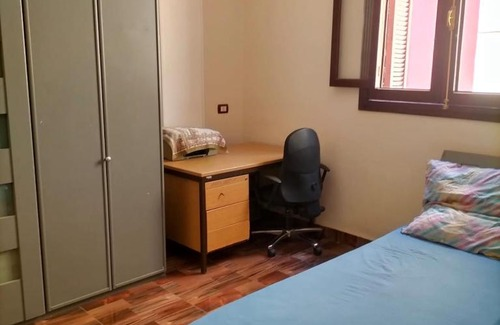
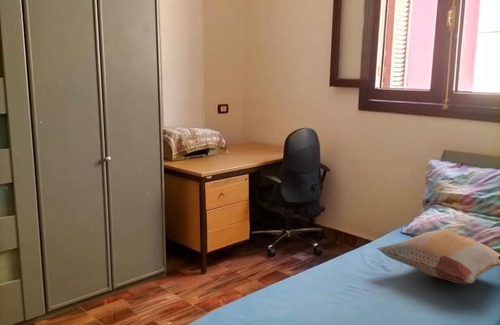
+ decorative pillow (449, 254)
